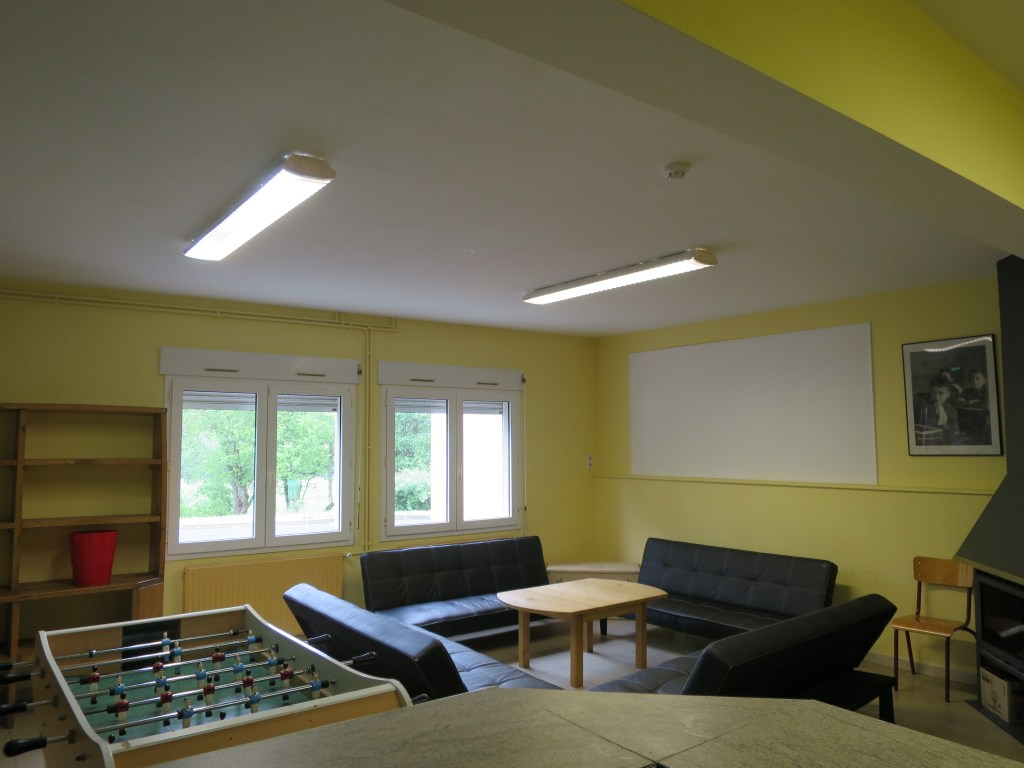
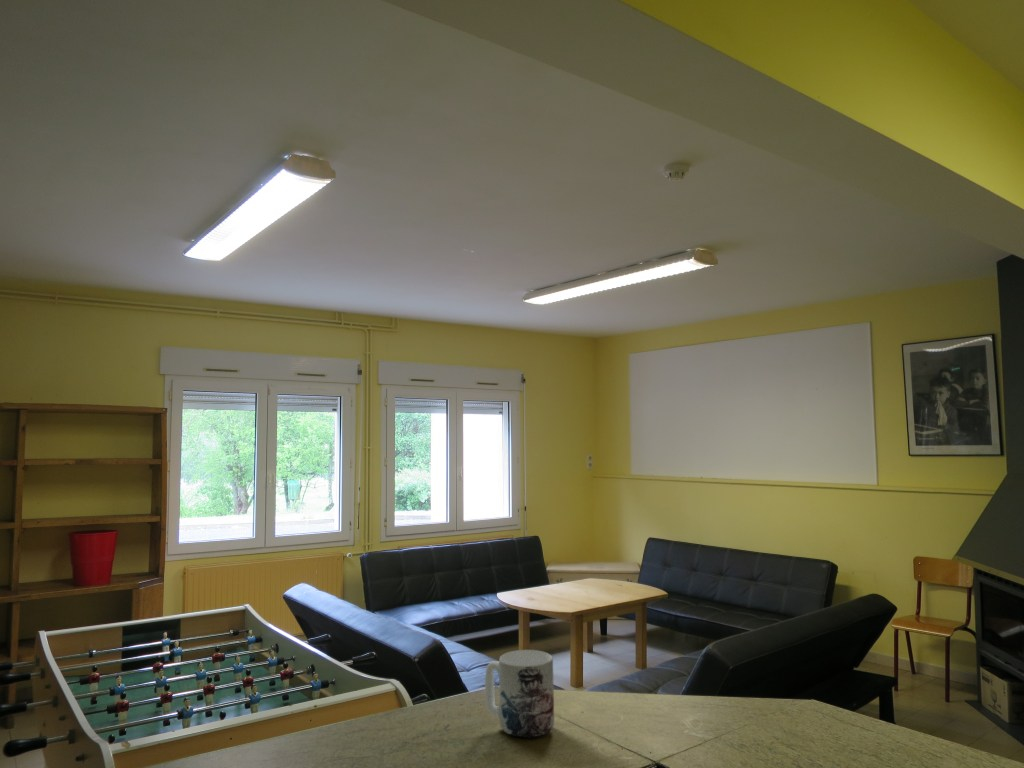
+ mug (519, 693)
